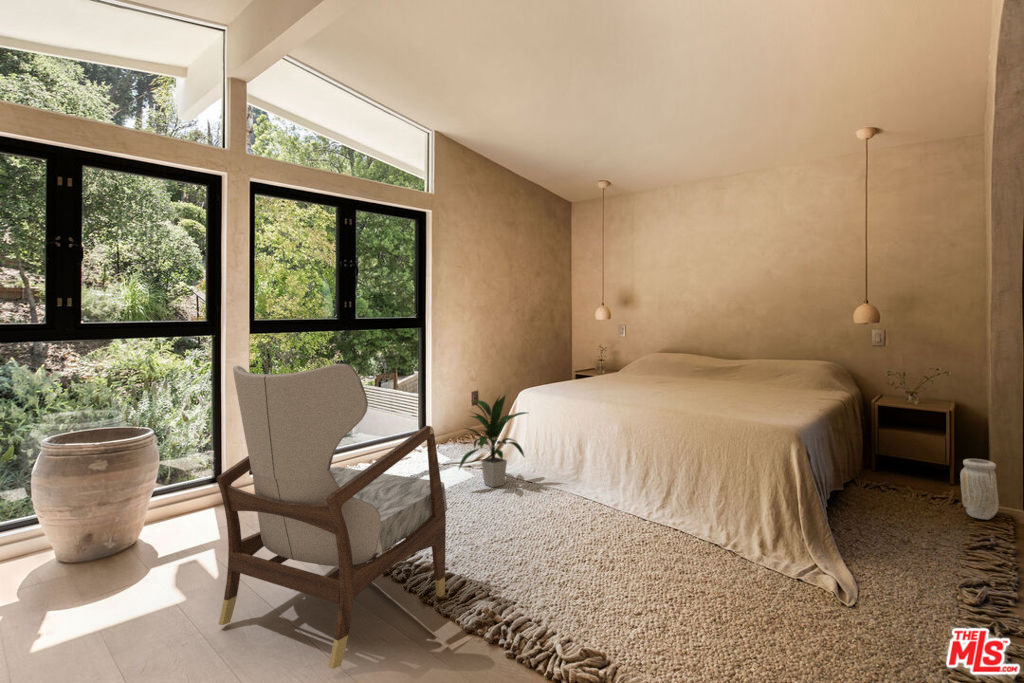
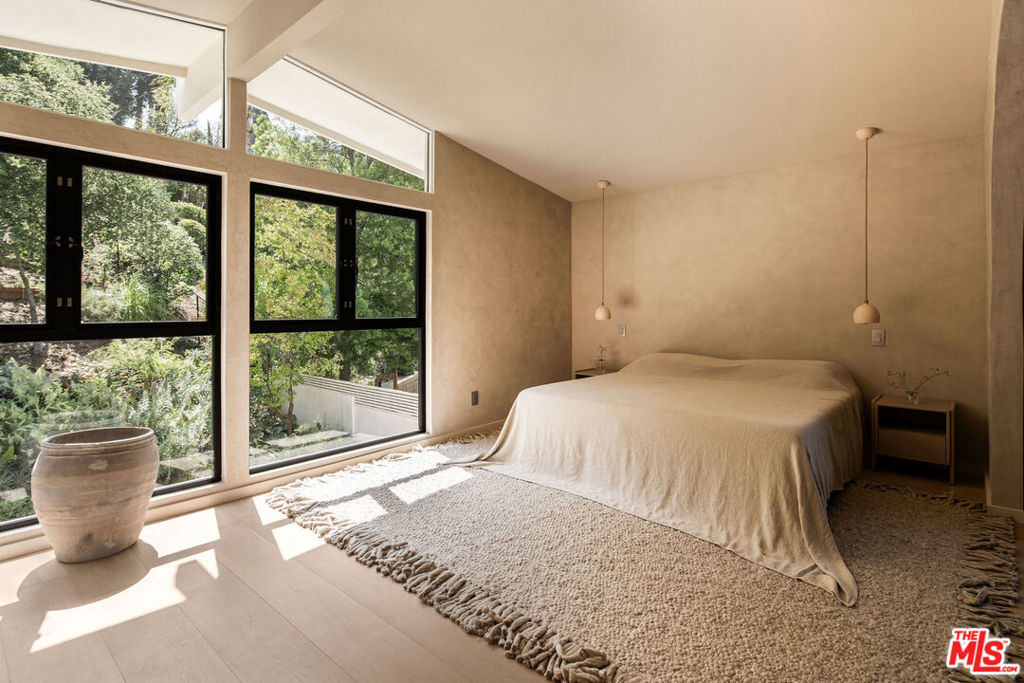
- vase (979, 488)
- indoor plant (490, 438)
- armchair (335, 483)
